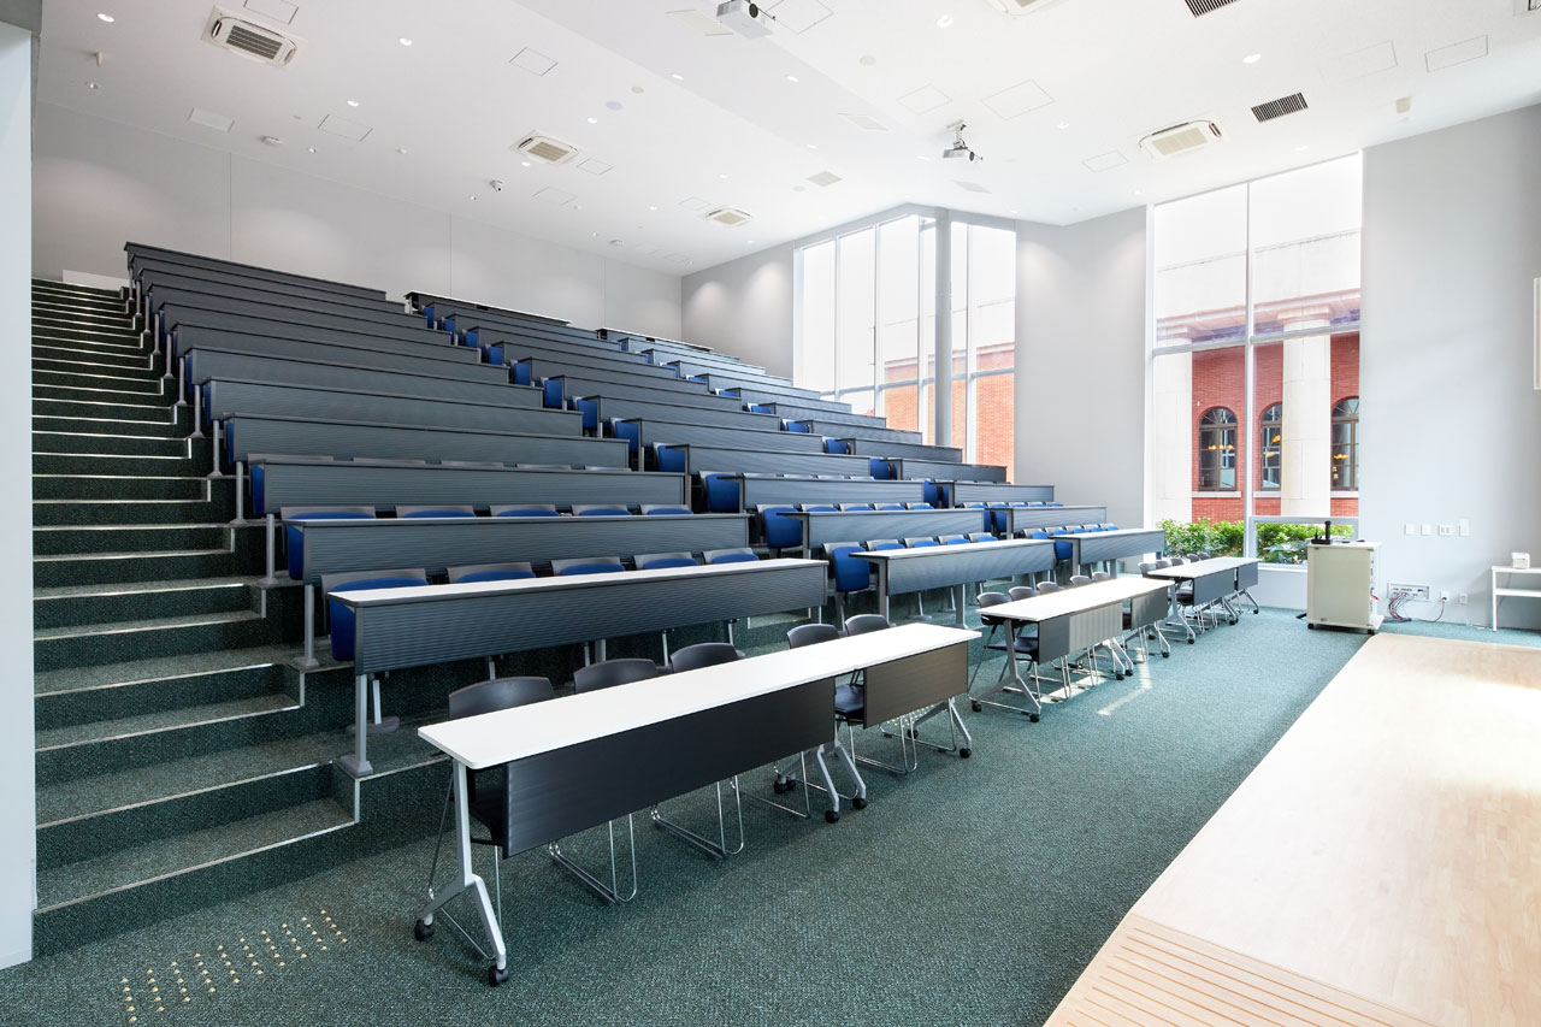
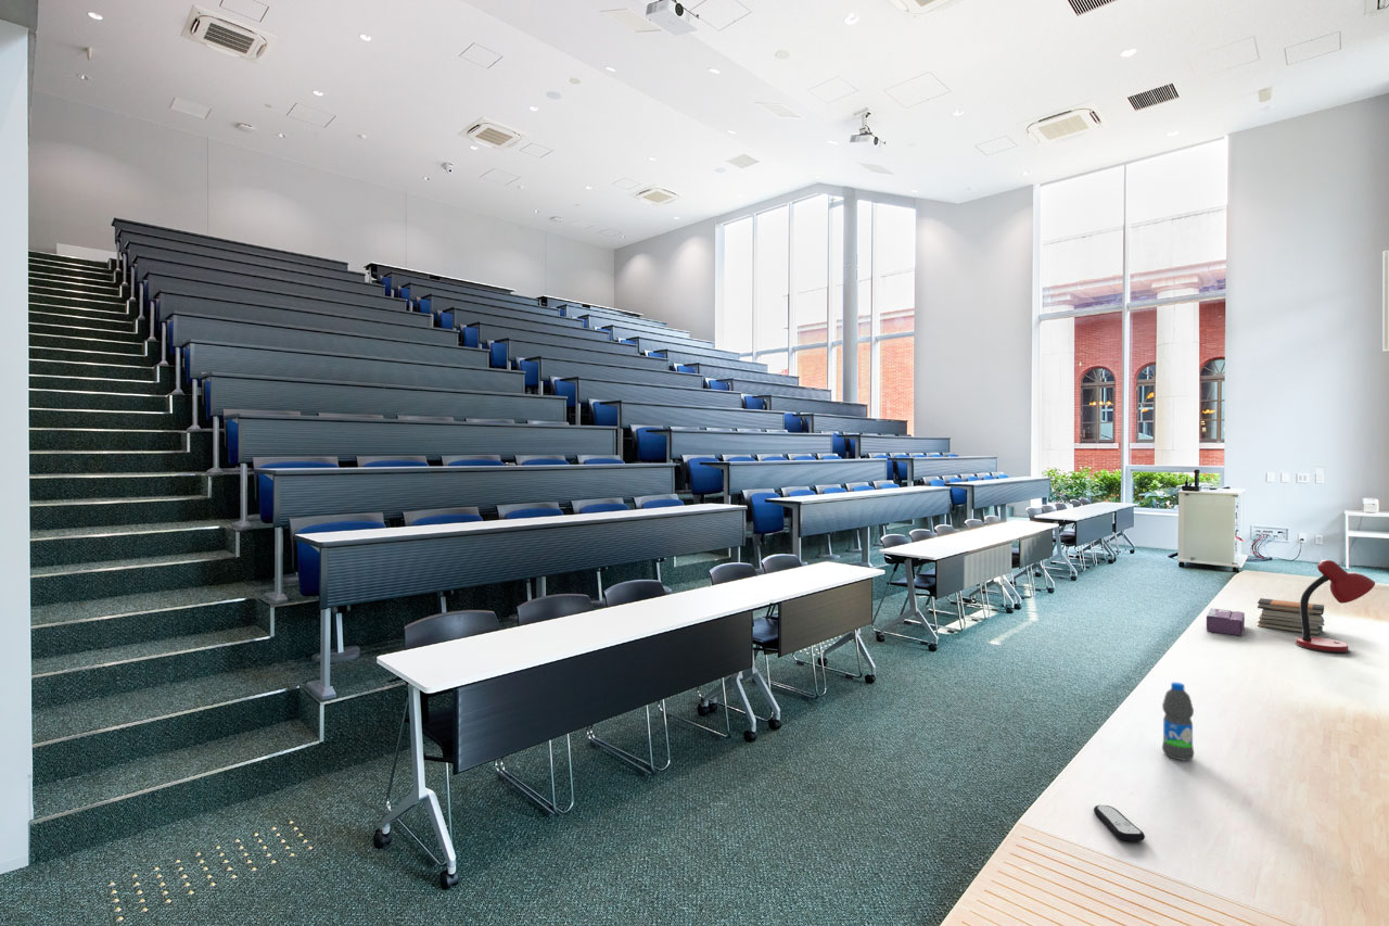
+ desk lamp (1337, 600)
+ remote control (1117, 822)
+ book stack (1290, 616)
+ water bottle (1177, 720)
+ tissue box (1225, 621)
